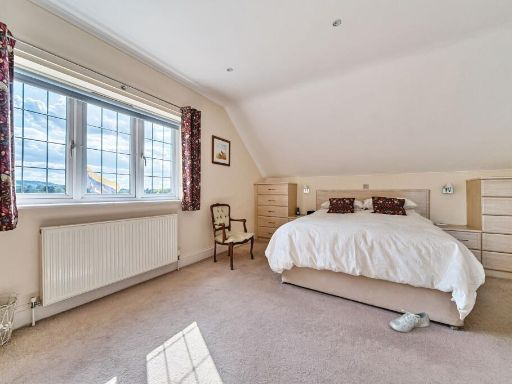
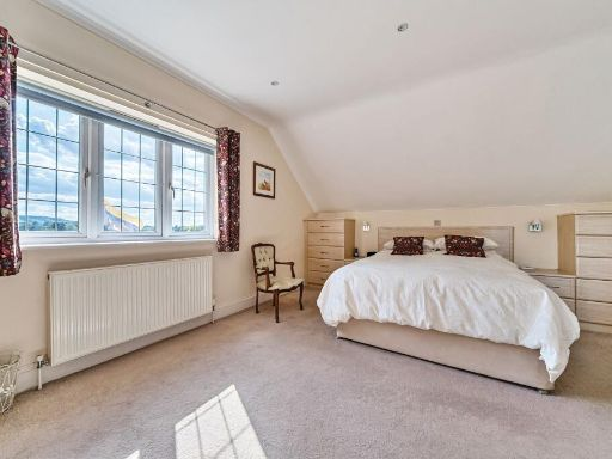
- shoe (409, 318)
